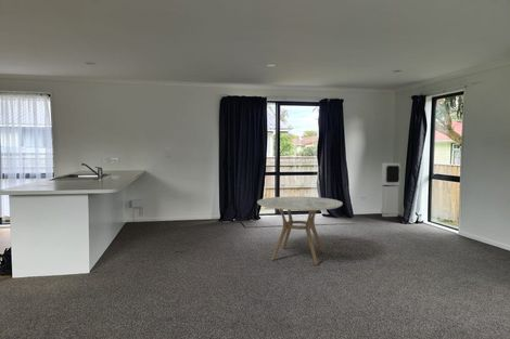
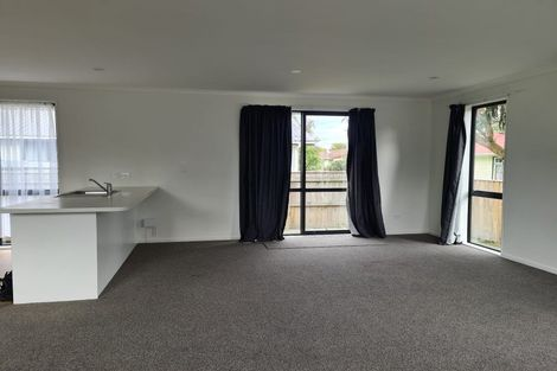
- air purifier (386, 188)
- dining table (298, 229)
